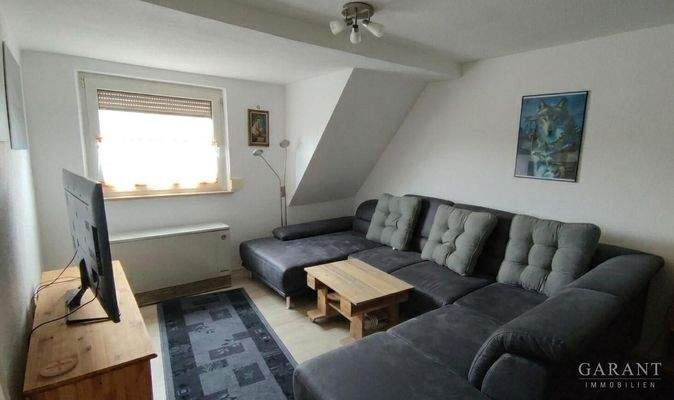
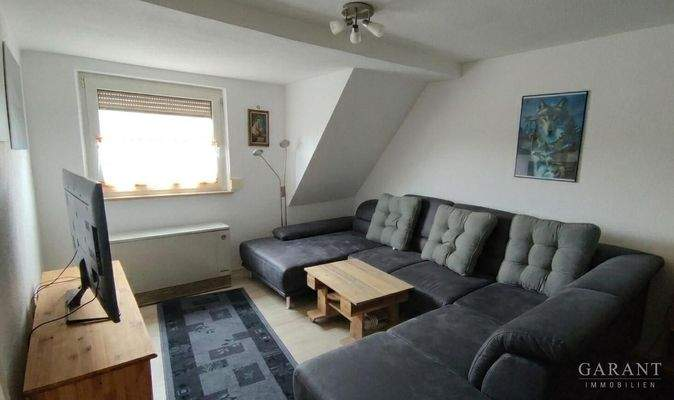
- coaster (59, 366)
